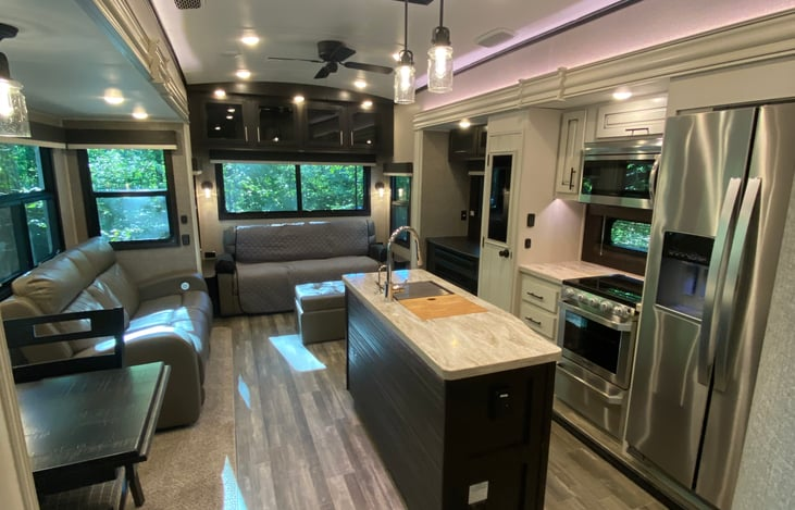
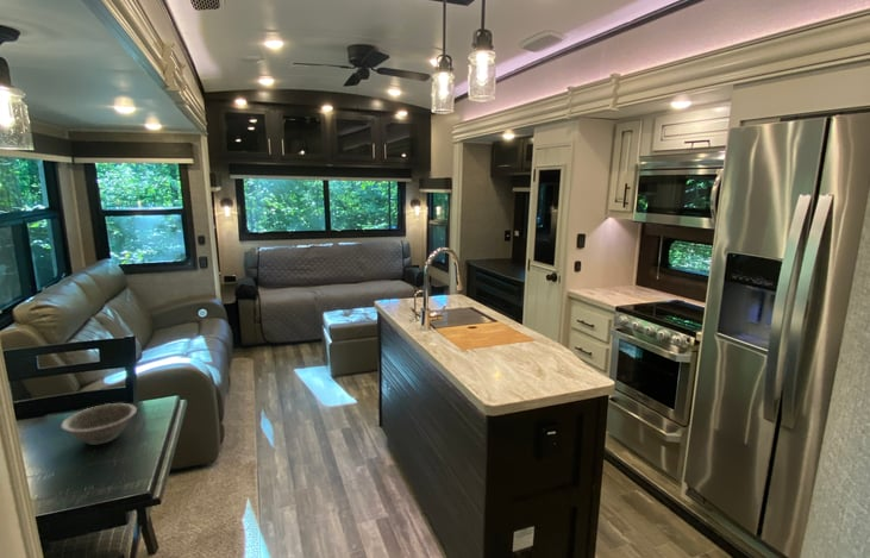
+ decorative bowl (101, 427)
